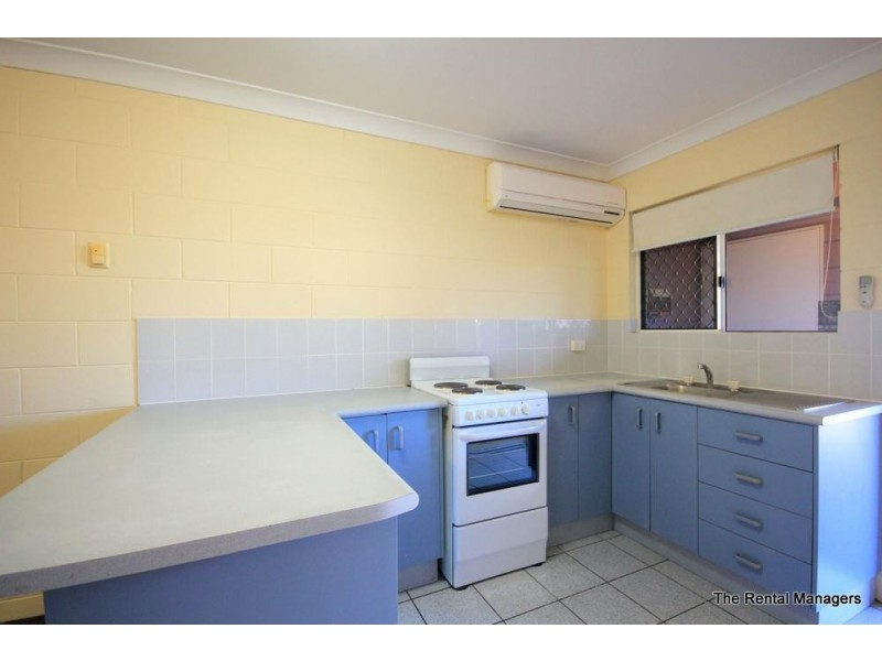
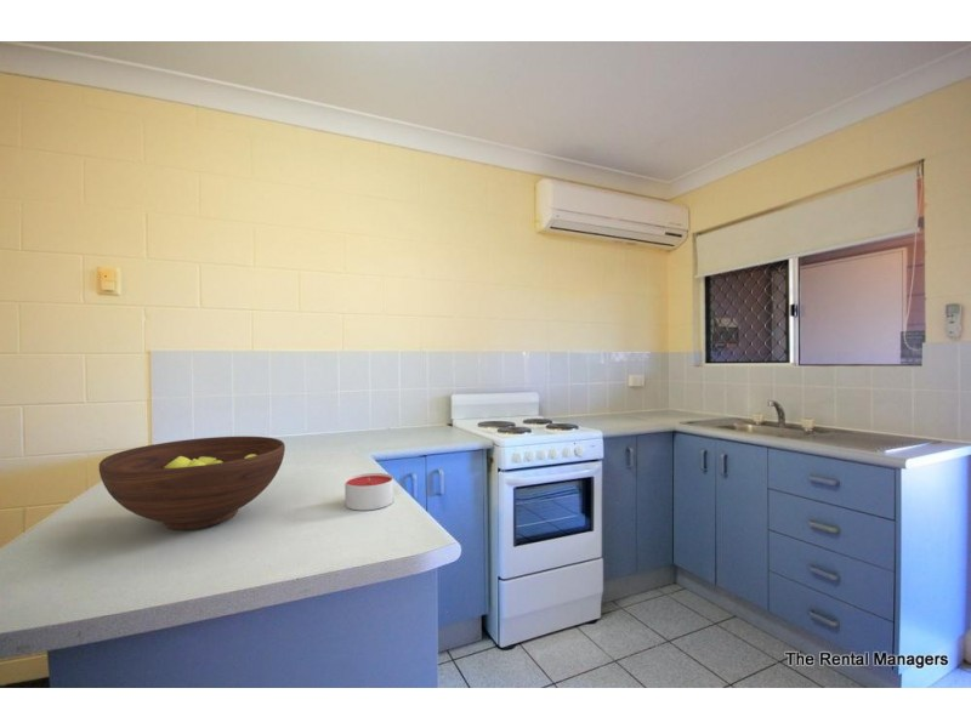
+ fruit bowl (201, 484)
+ candle (369, 489)
